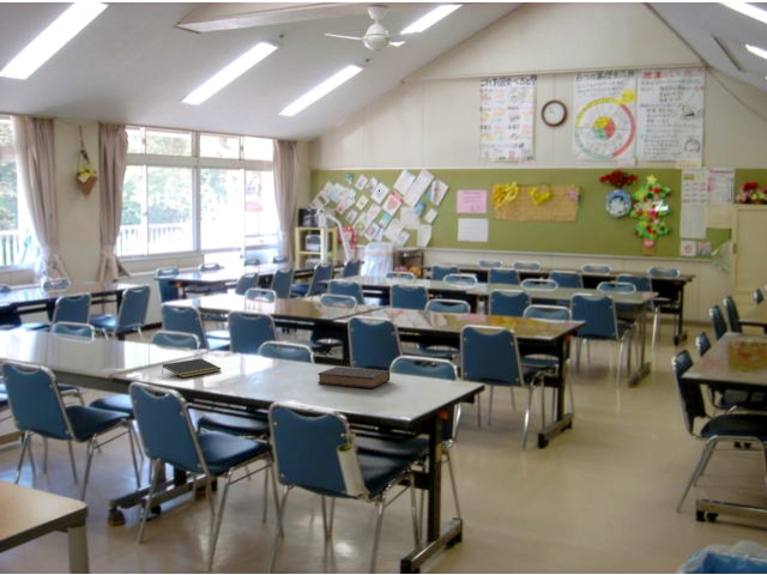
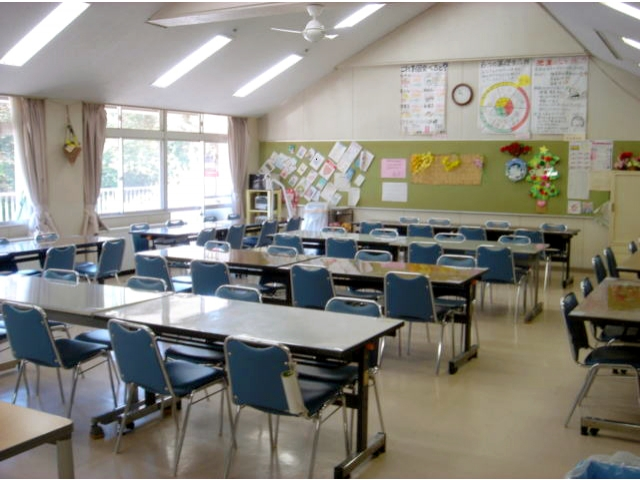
- notepad (192, 367)
- book (354, 376)
